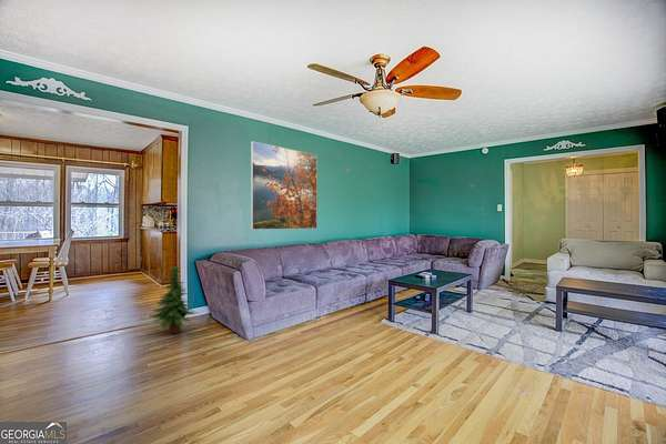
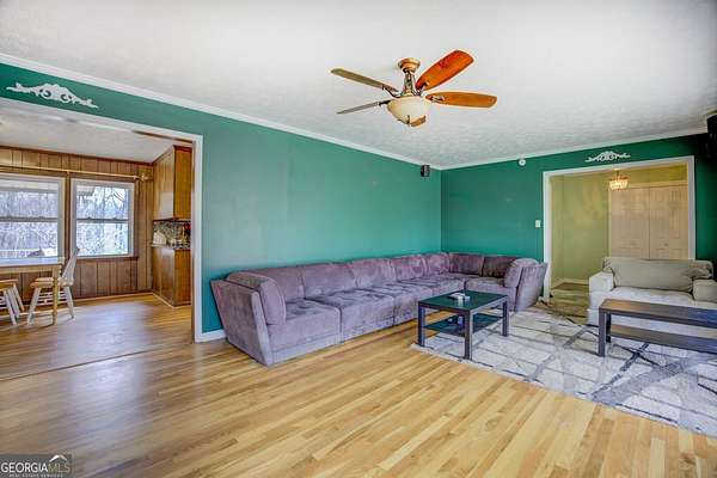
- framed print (286, 189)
- tree (174, 297)
